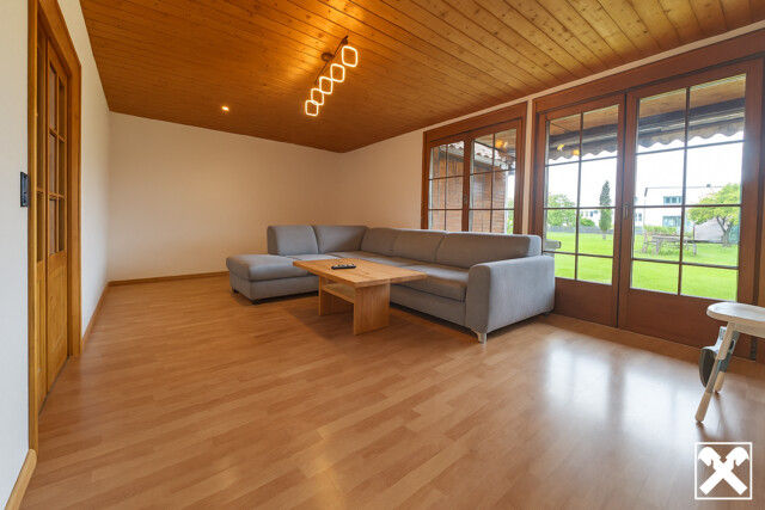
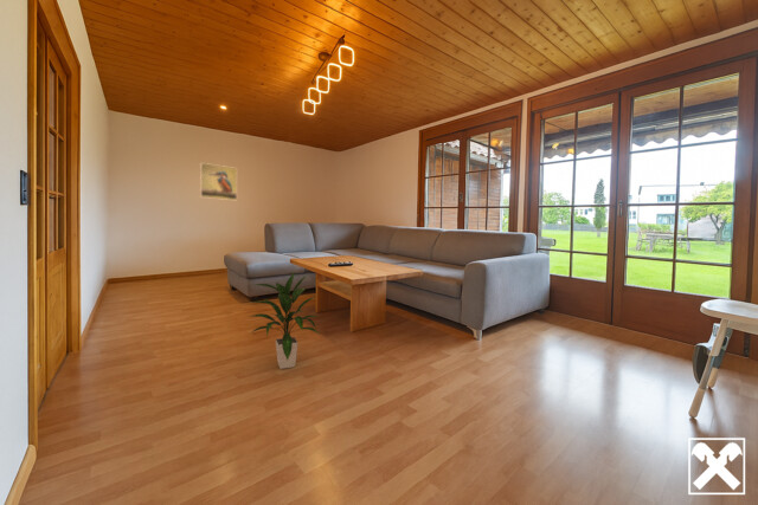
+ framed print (219, 182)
+ indoor plant (284, 319)
